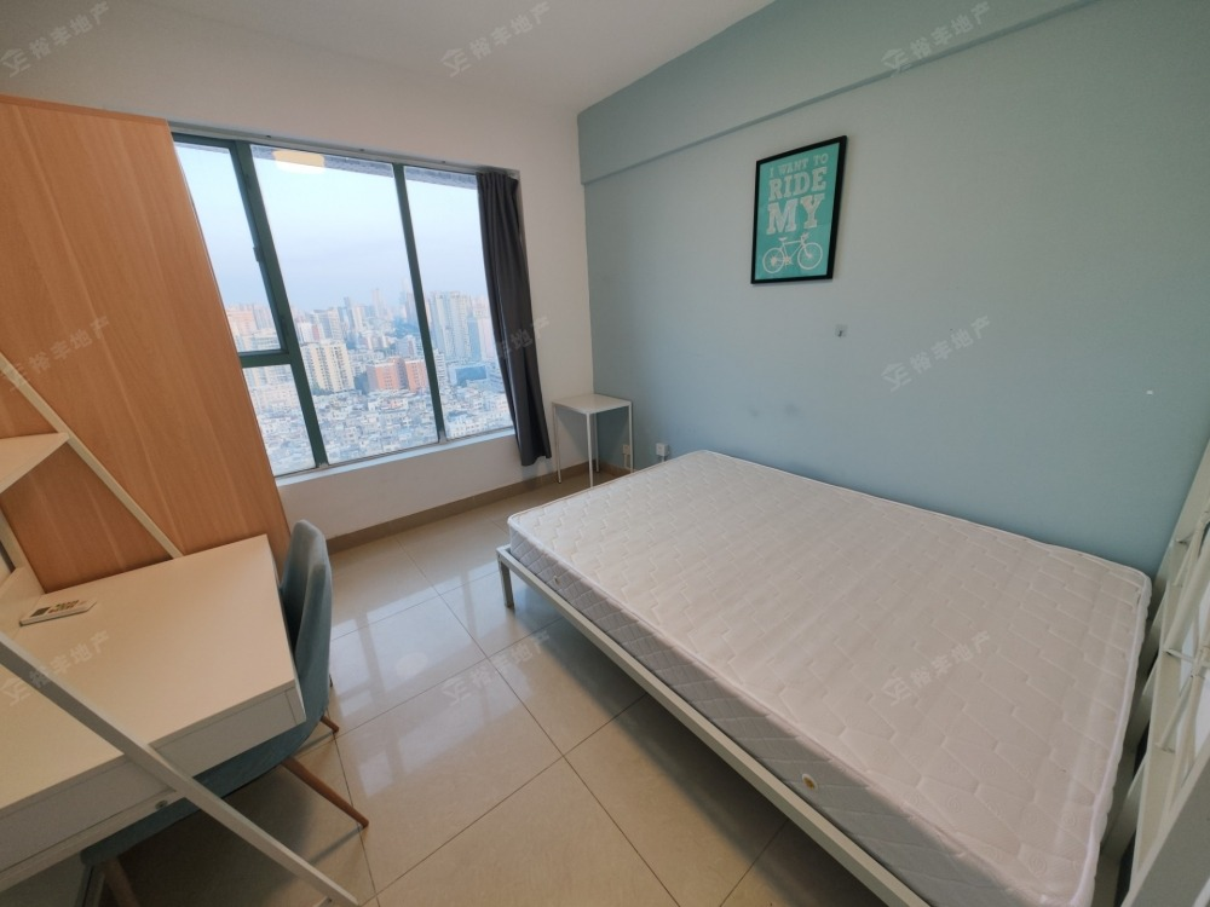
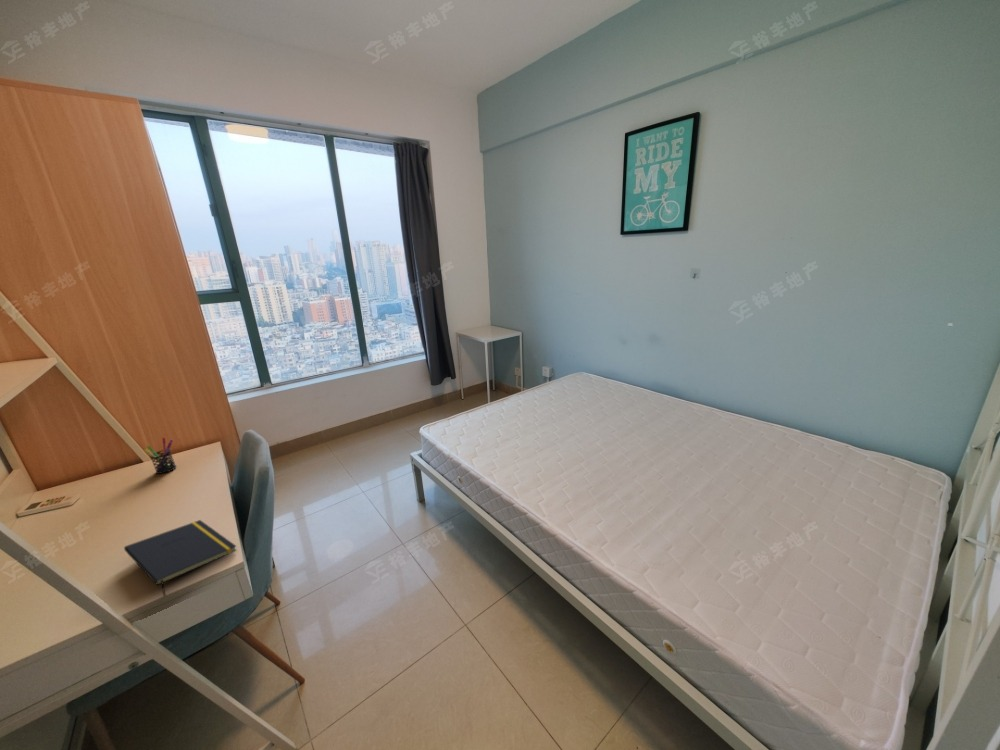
+ pen holder (160, 455)
+ notepad (181, 548)
